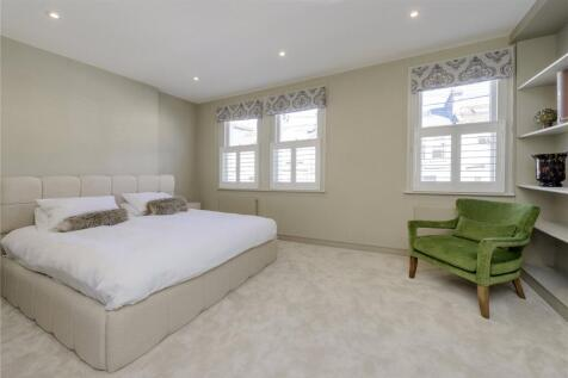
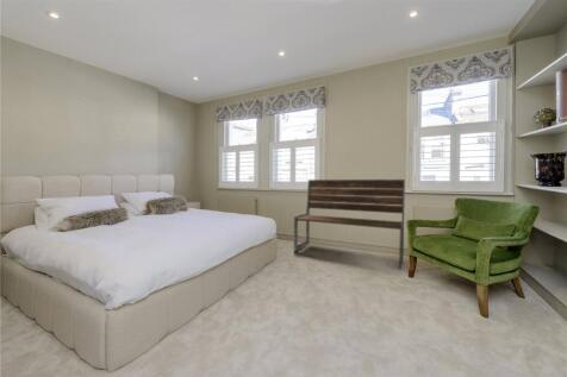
+ bench (347, 218)
